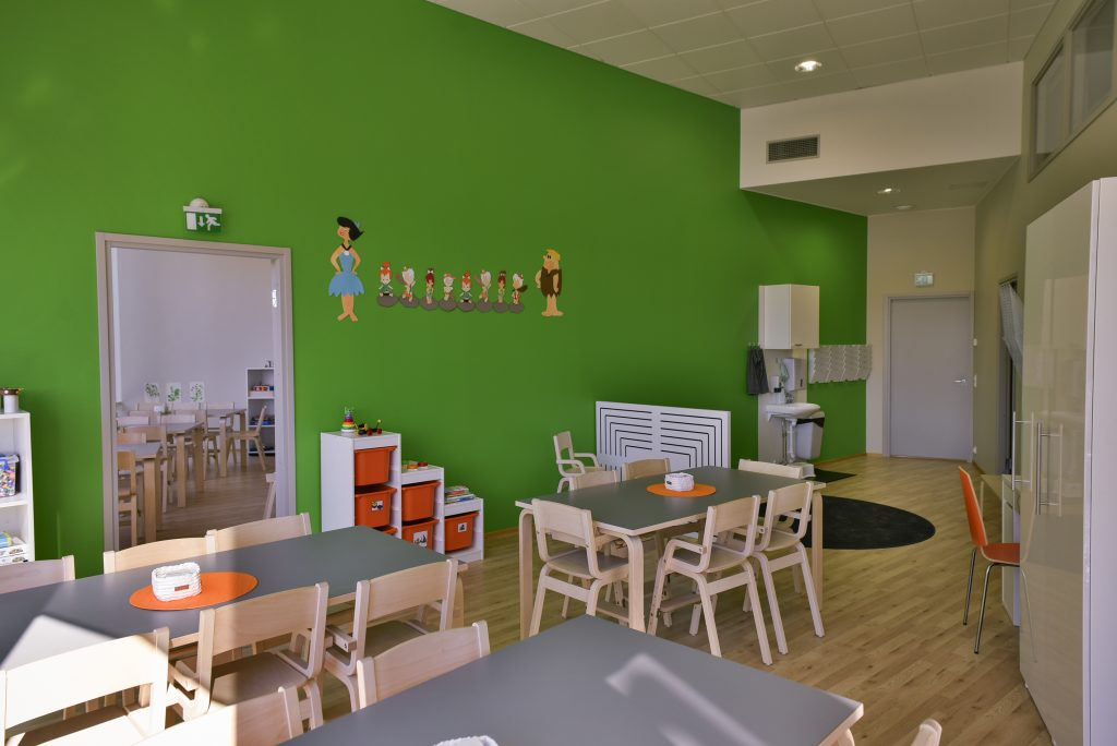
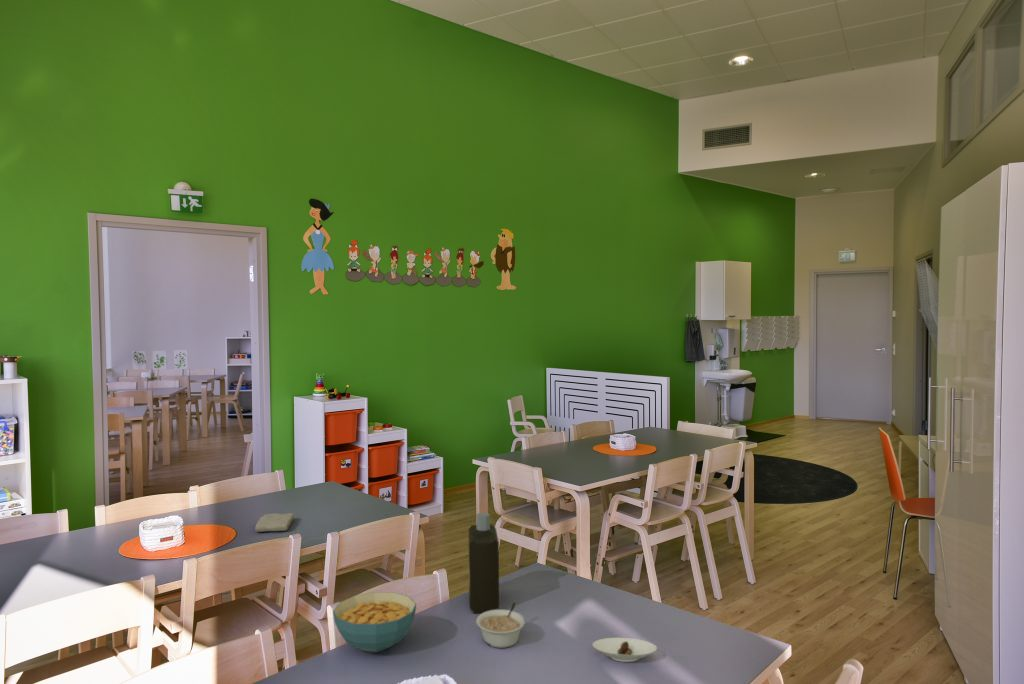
+ cereal bowl (375, 627)
+ bottle (483, 558)
+ legume (500, 627)
+ saucer (624, 650)
+ washcloth (275, 521)
